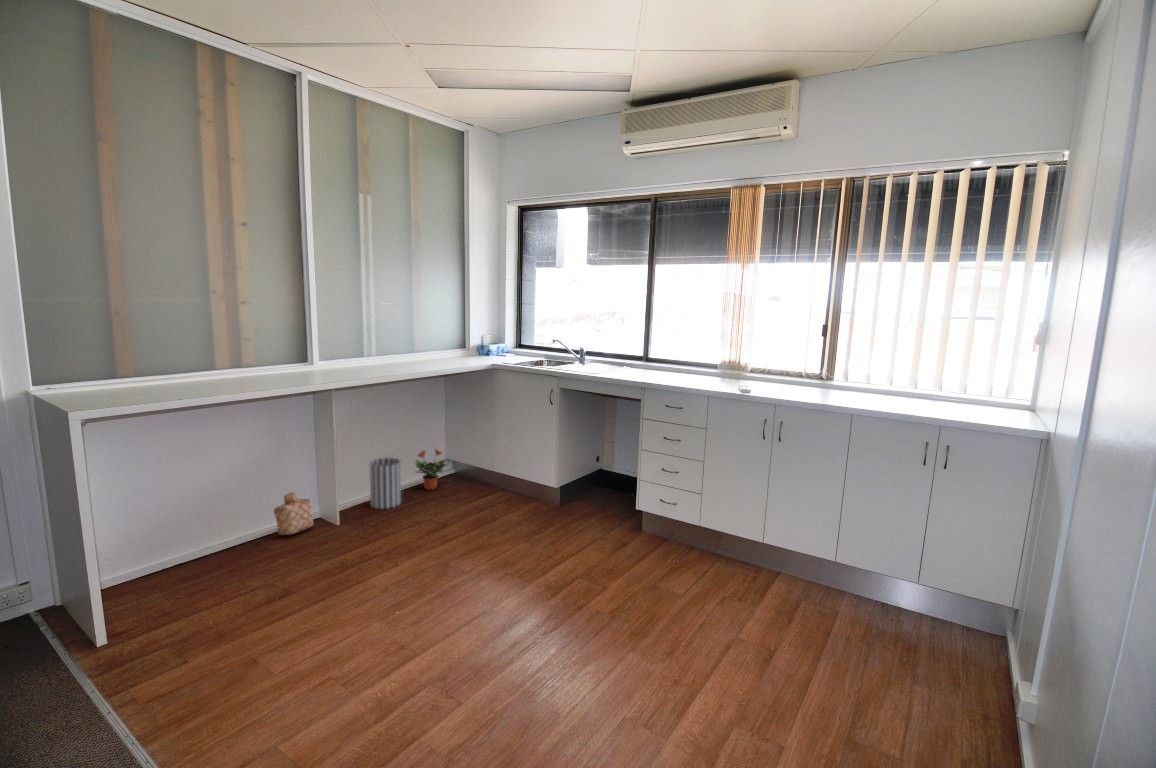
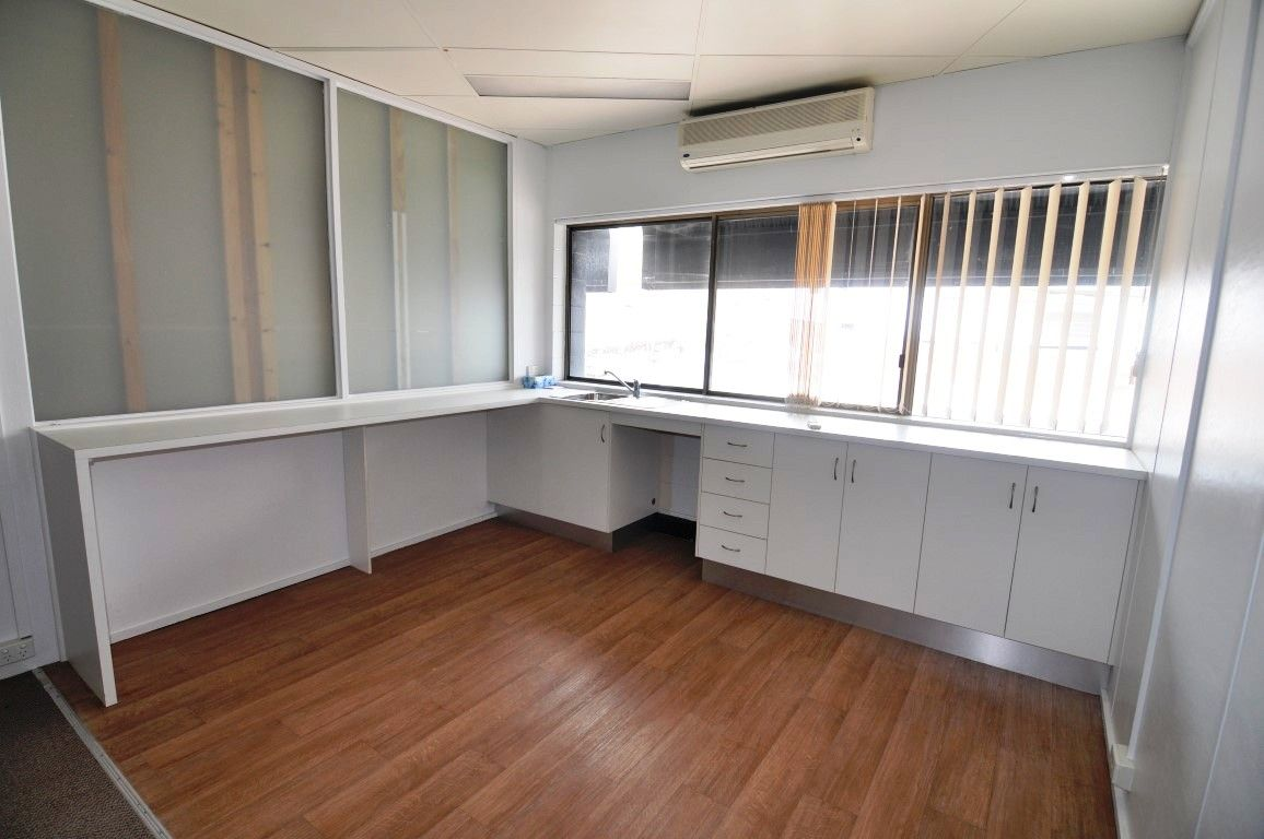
- wastebasket (385, 482)
- potted plant (430, 468)
- basket (294, 512)
